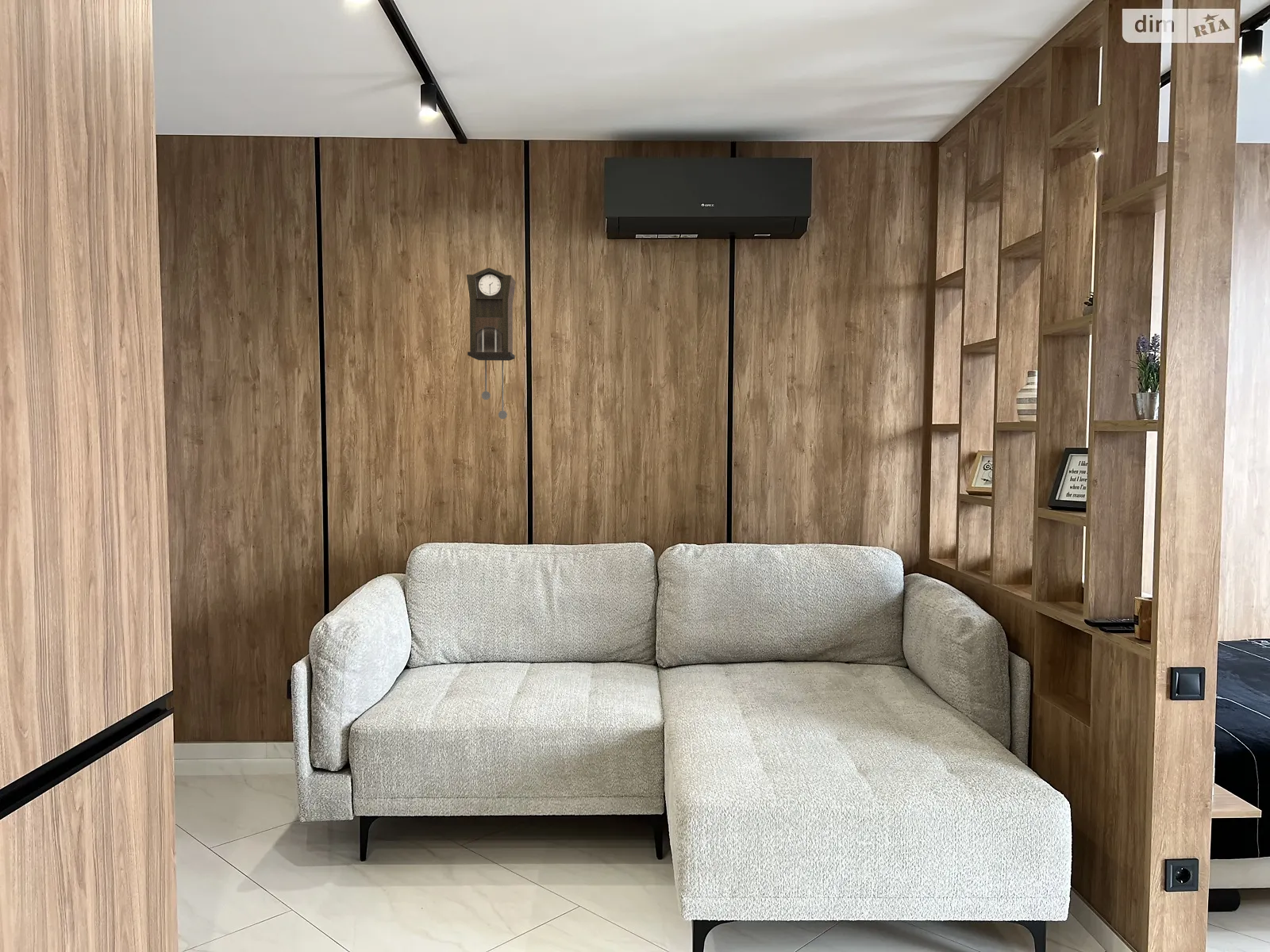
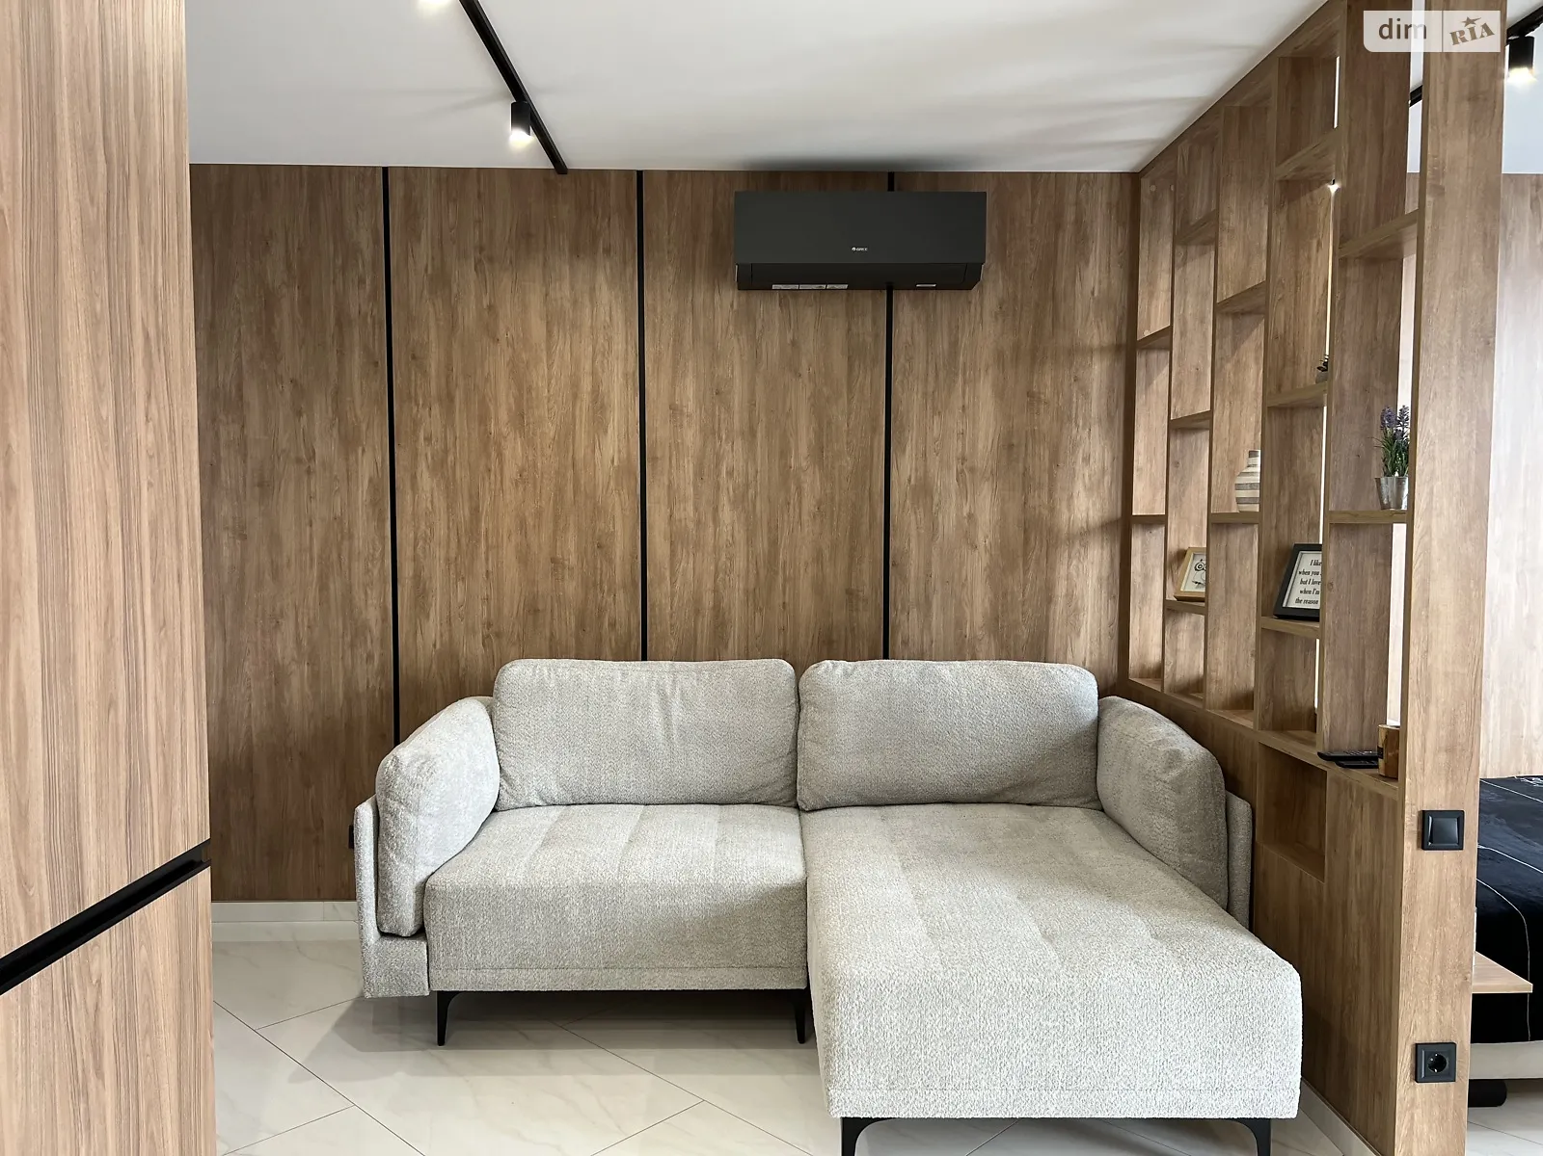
- pendulum clock (491, 345)
